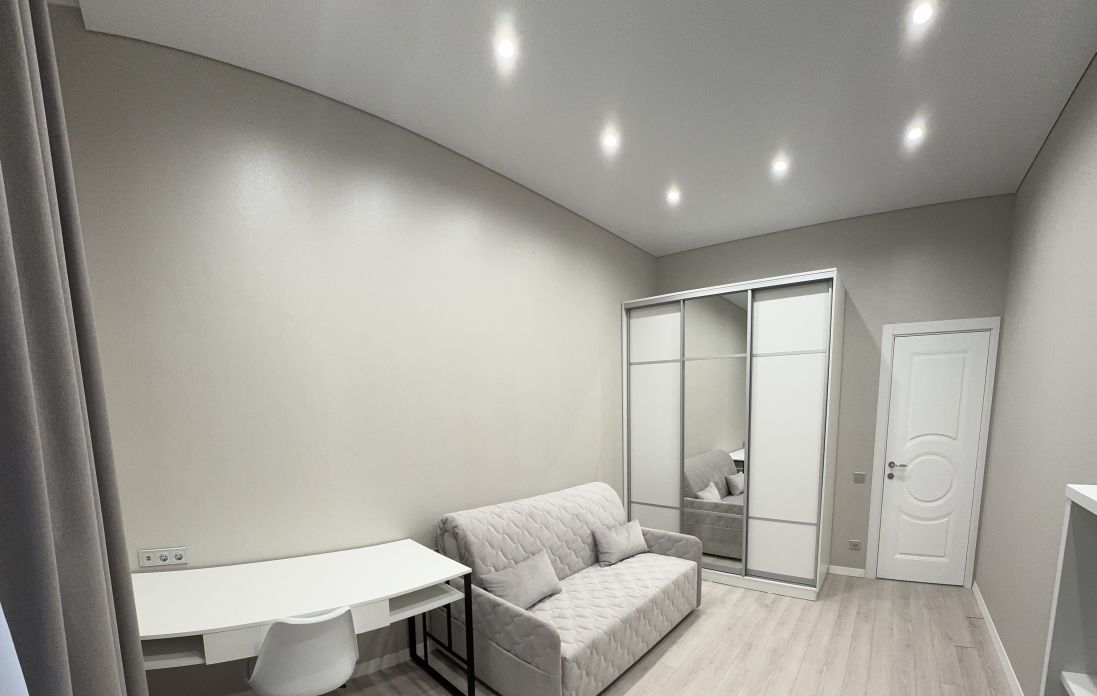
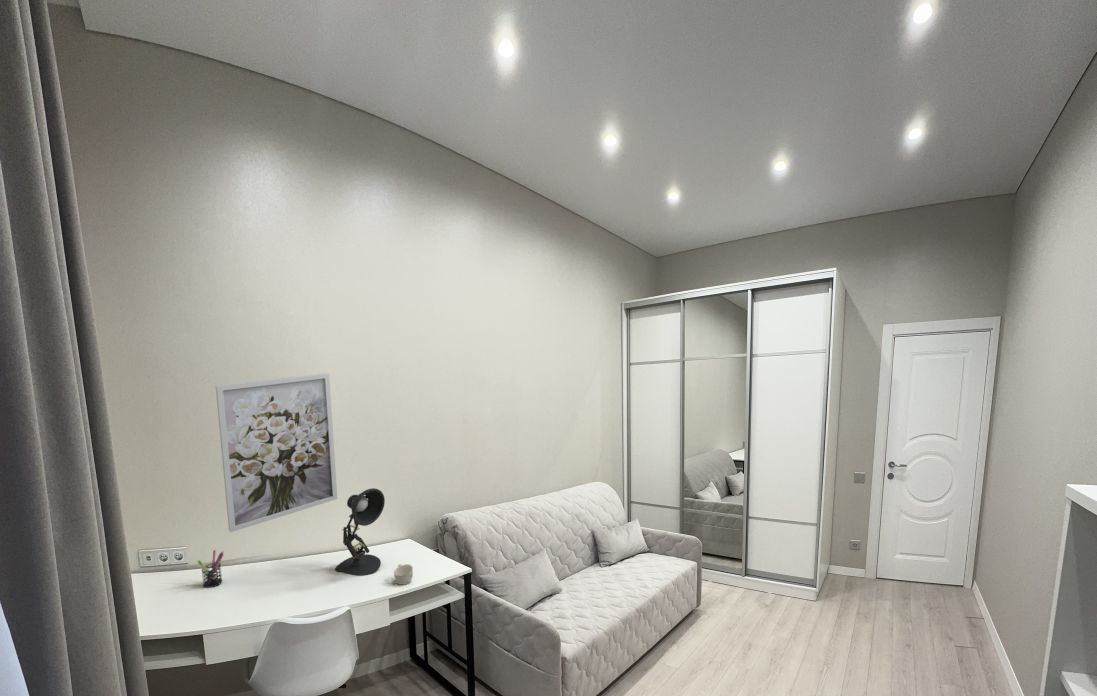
+ cup (403, 574)
+ pen holder (209, 570)
+ wall art (281, 447)
+ desk lamp (355, 527)
